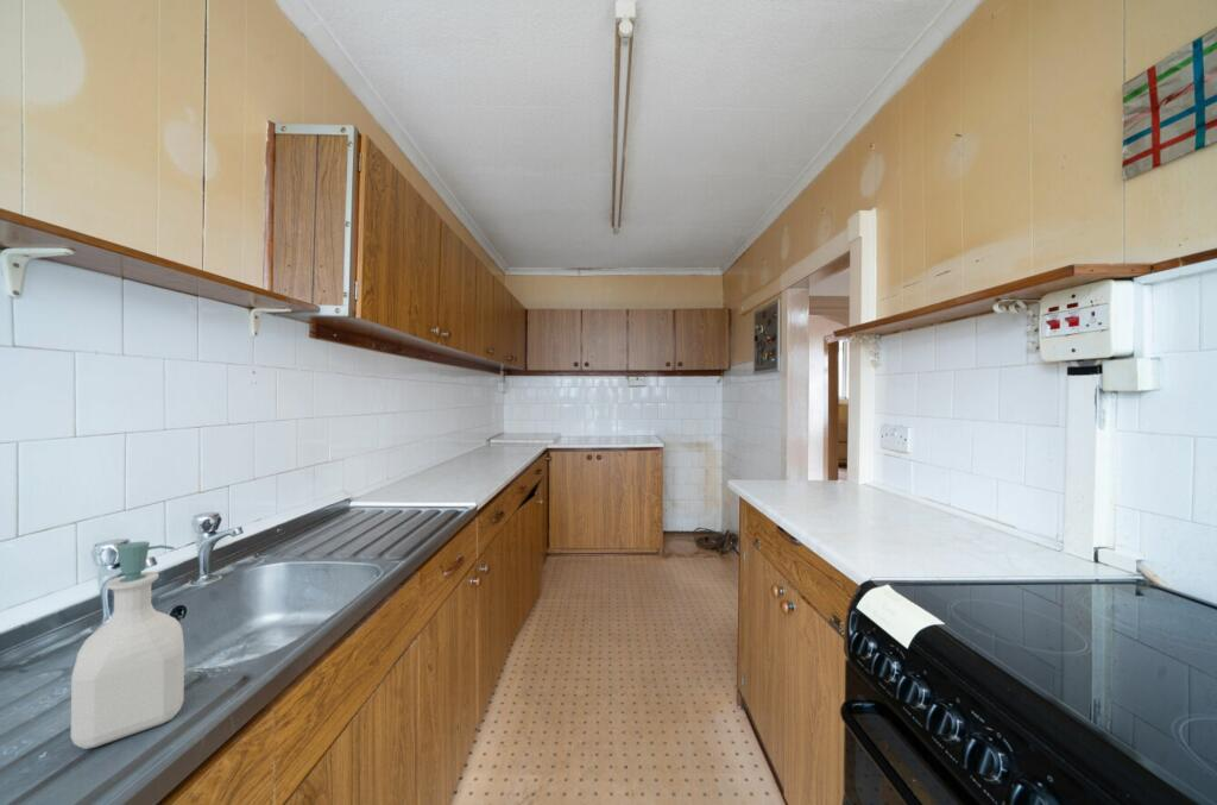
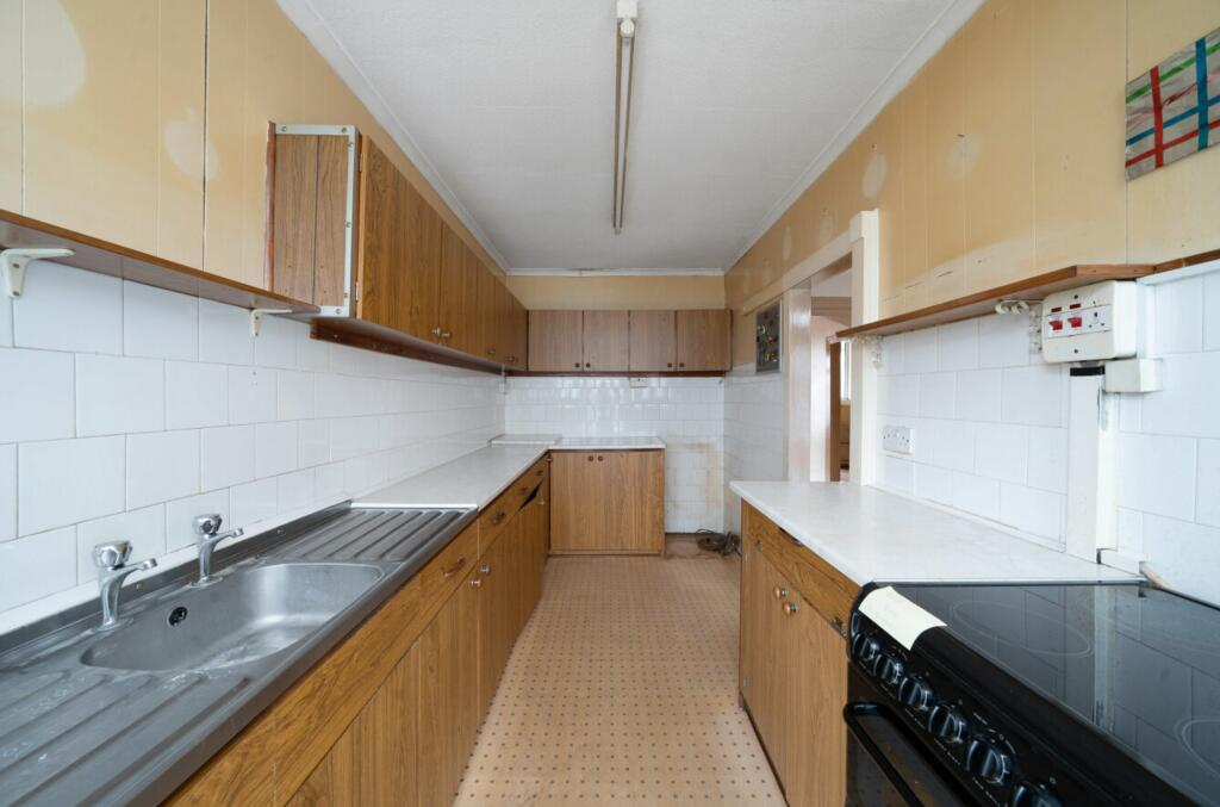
- soap bottle (132, 631)
